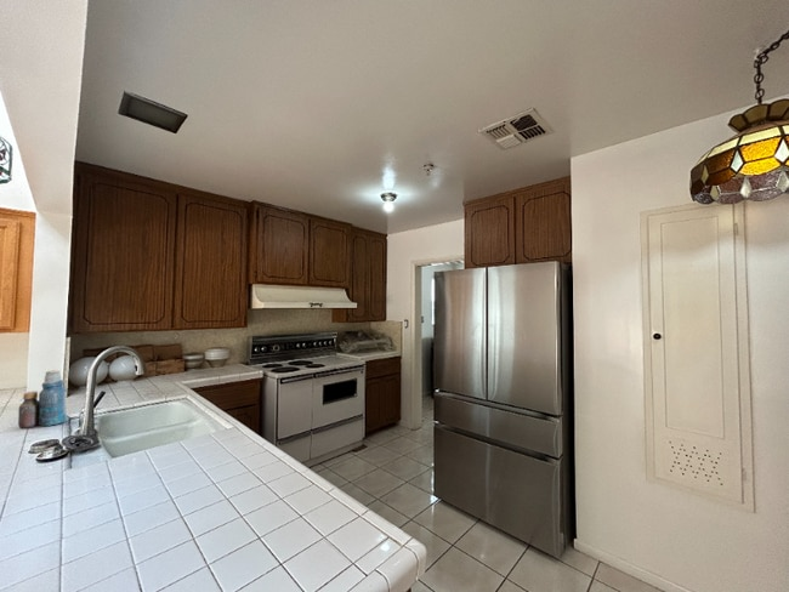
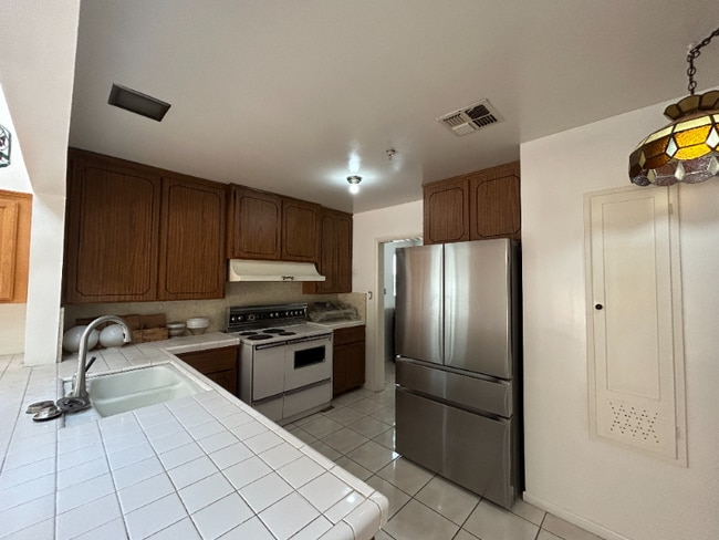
- bottle (44, 397)
